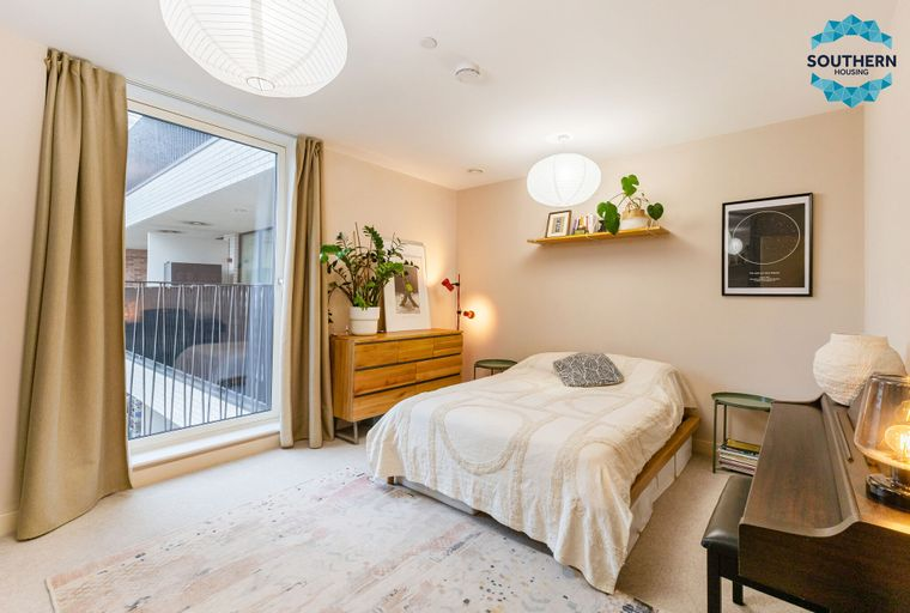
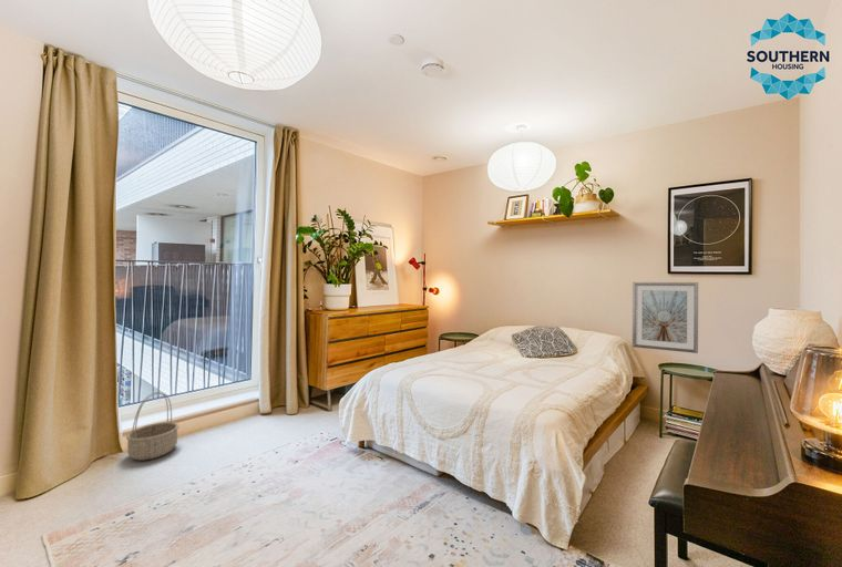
+ basket (154, 423)
+ picture frame (664, 316)
